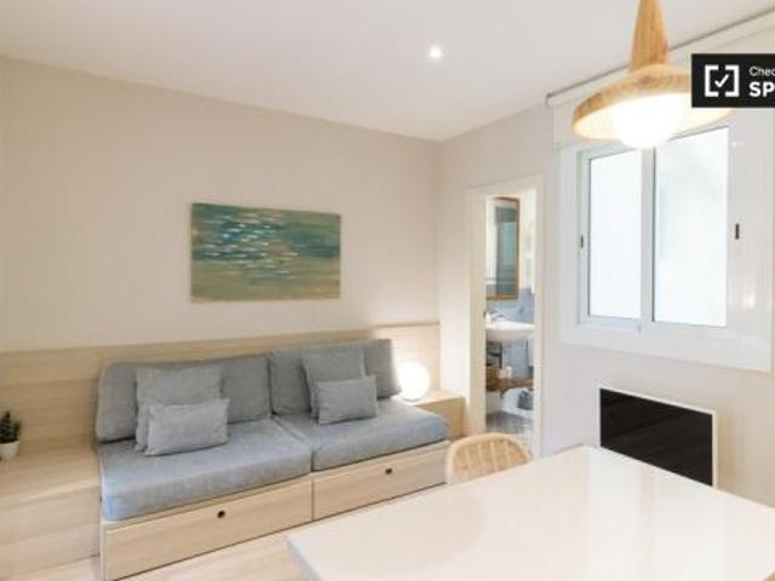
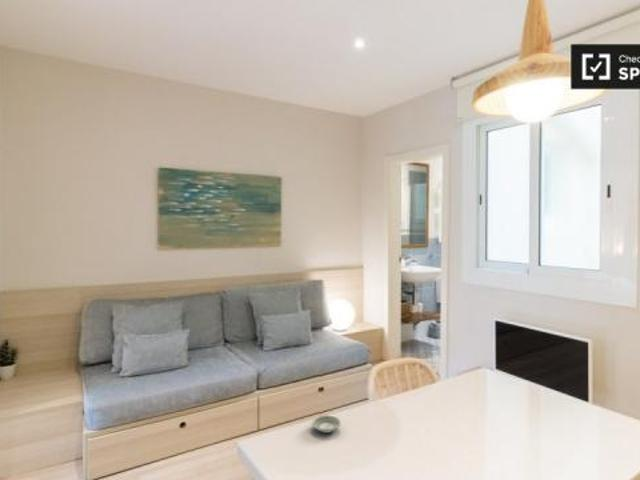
+ saucer (326, 425)
